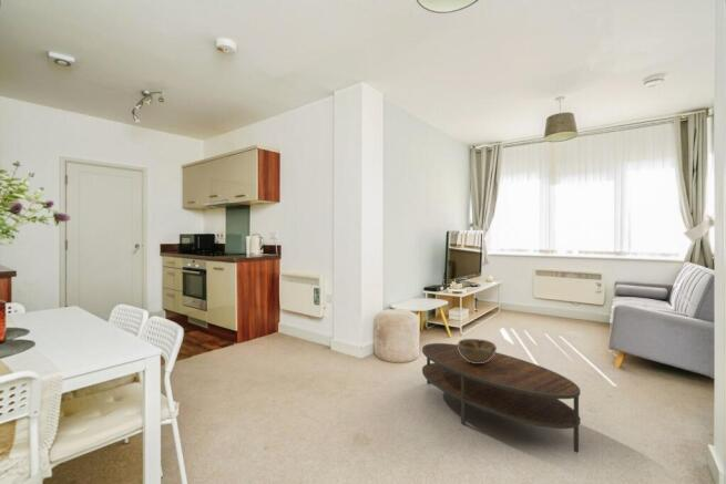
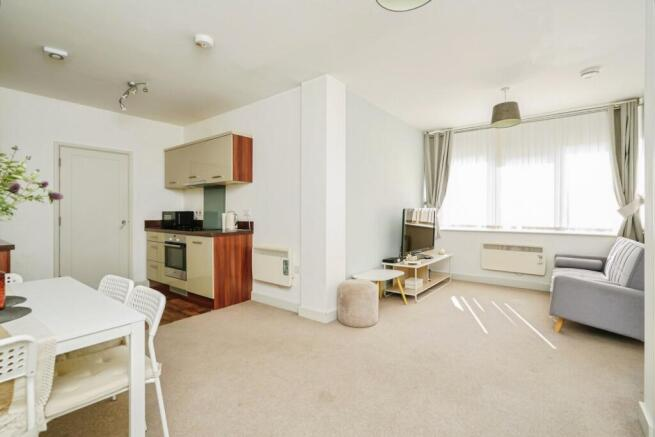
- coffee table (488, 388)
- decorative bowl (476, 352)
